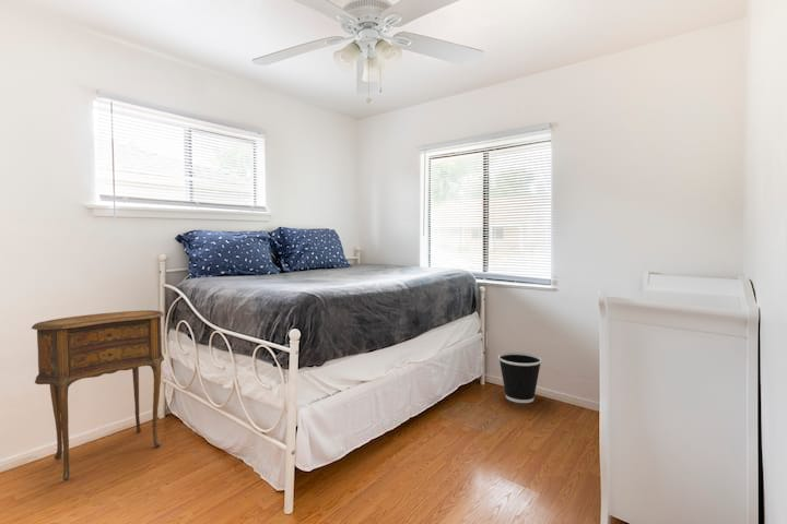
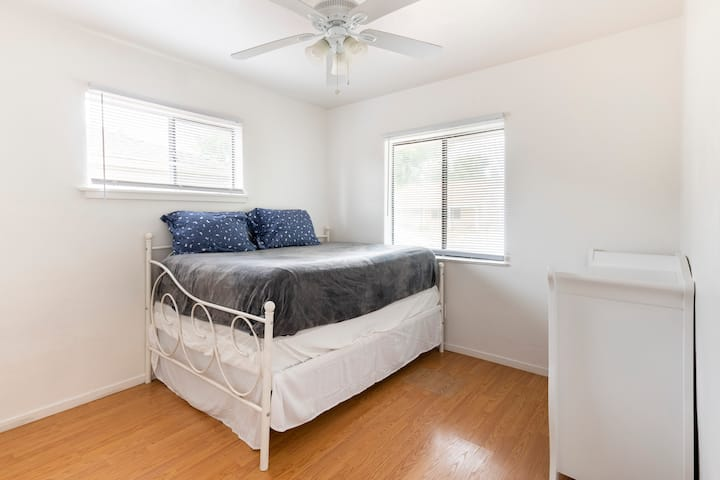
- wastebasket (519, 377)
- side table (101, 374)
